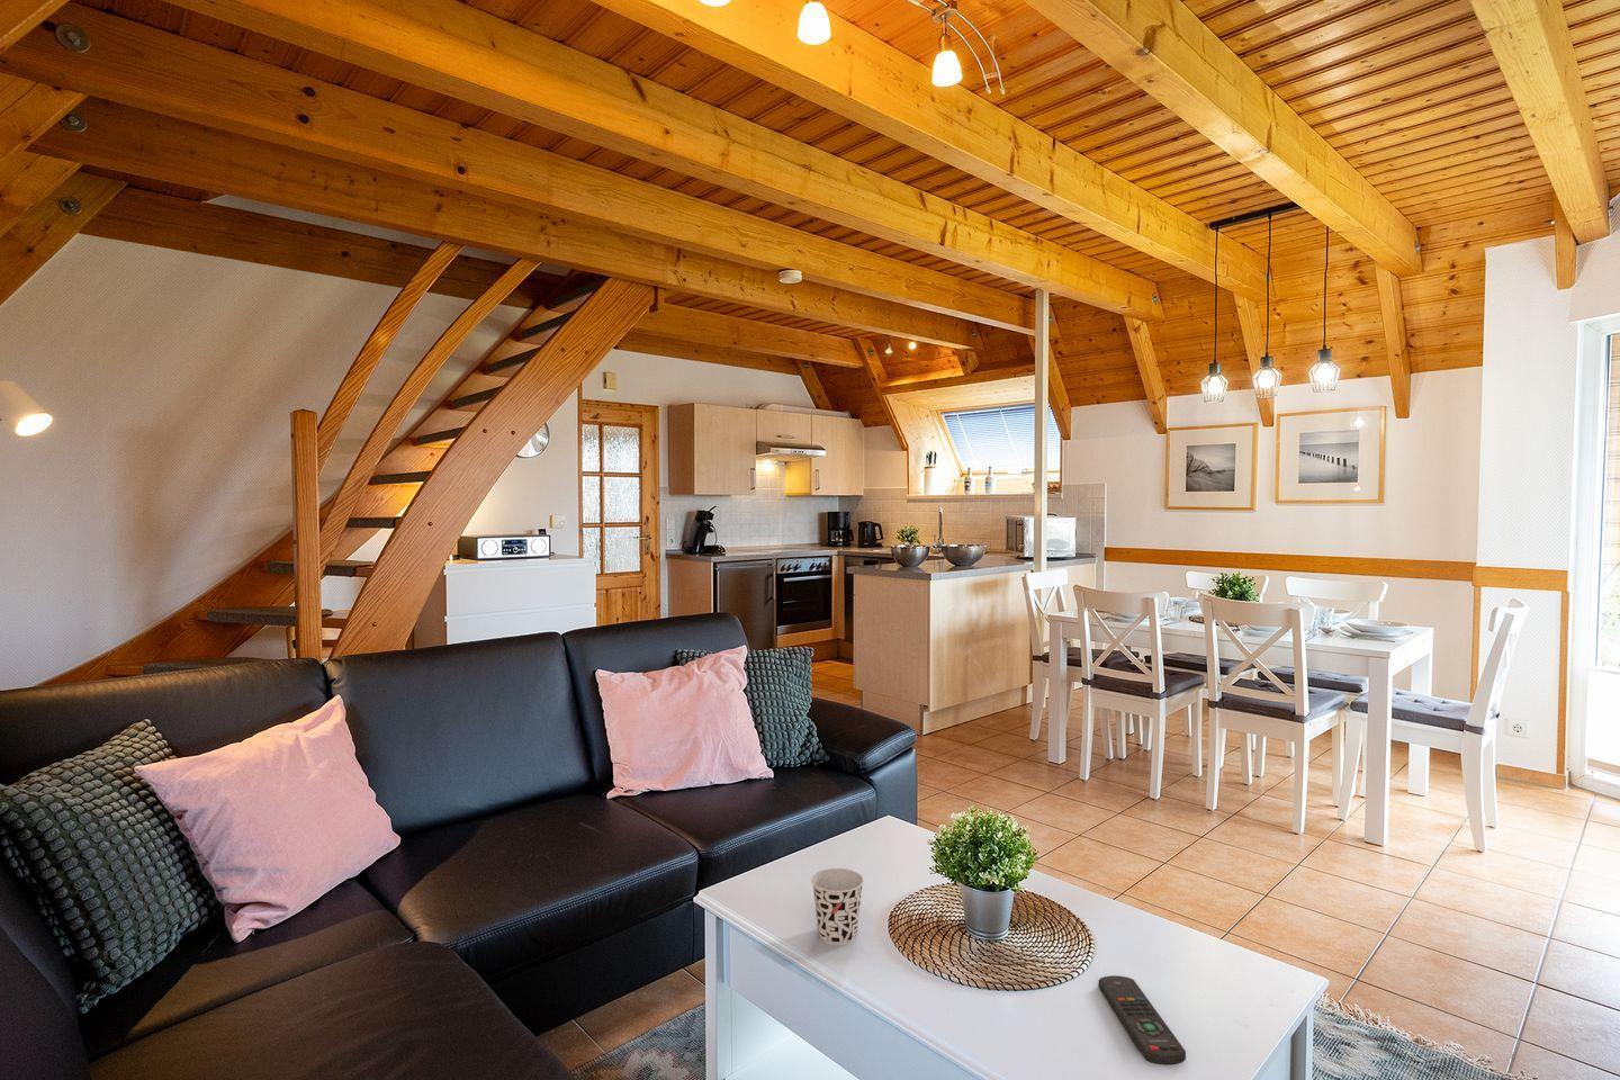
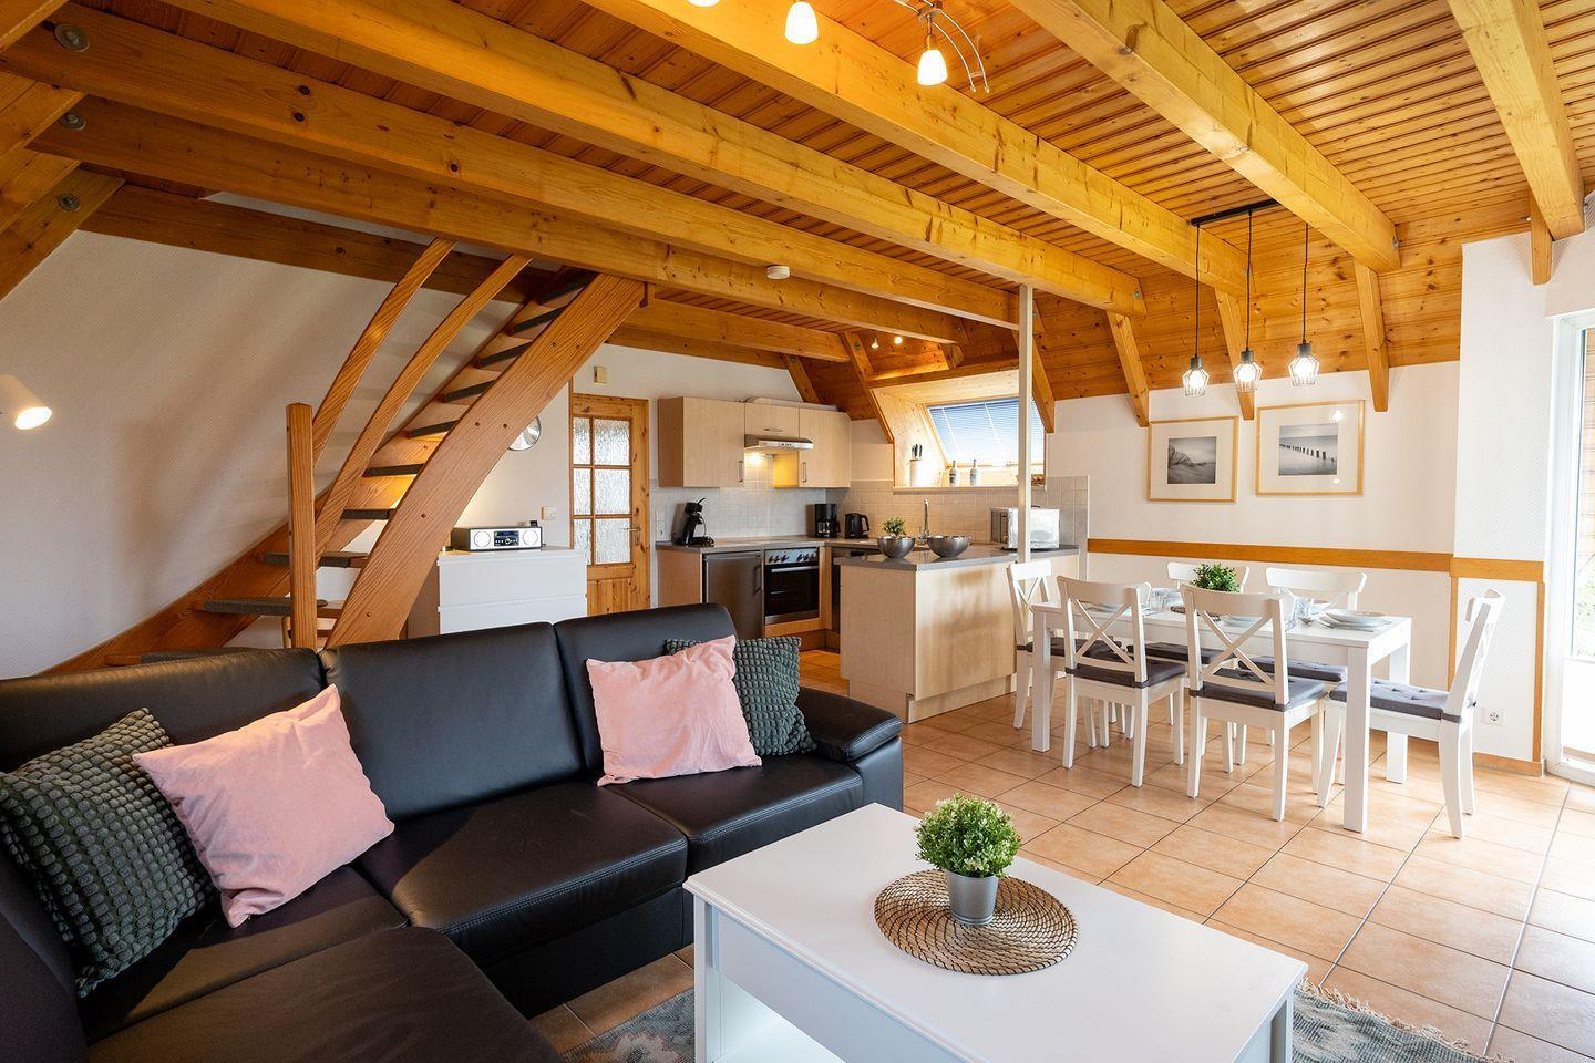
- cup (837, 908)
- remote control (1139, 1016)
